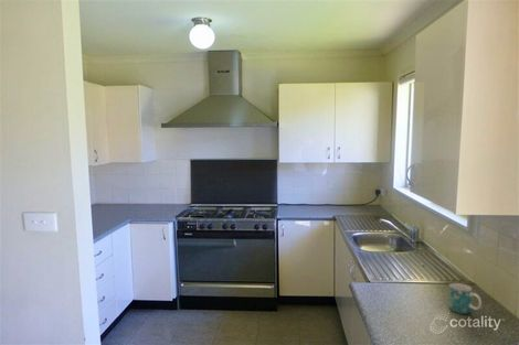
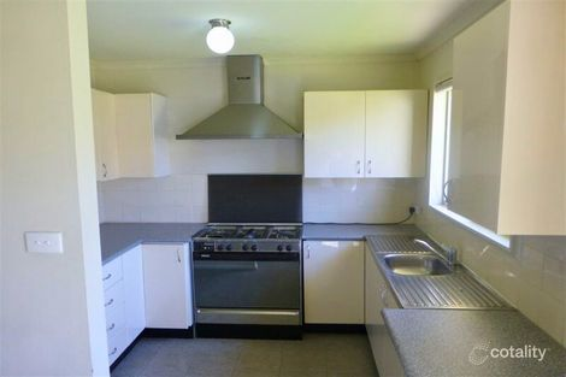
- mug (464, 299)
